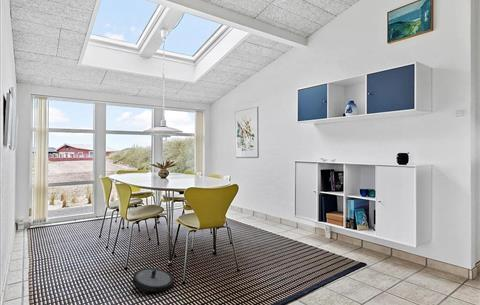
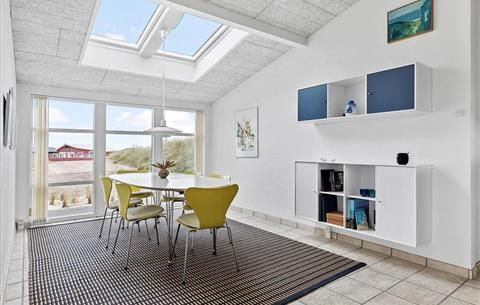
- robot vacuum (153, 276)
